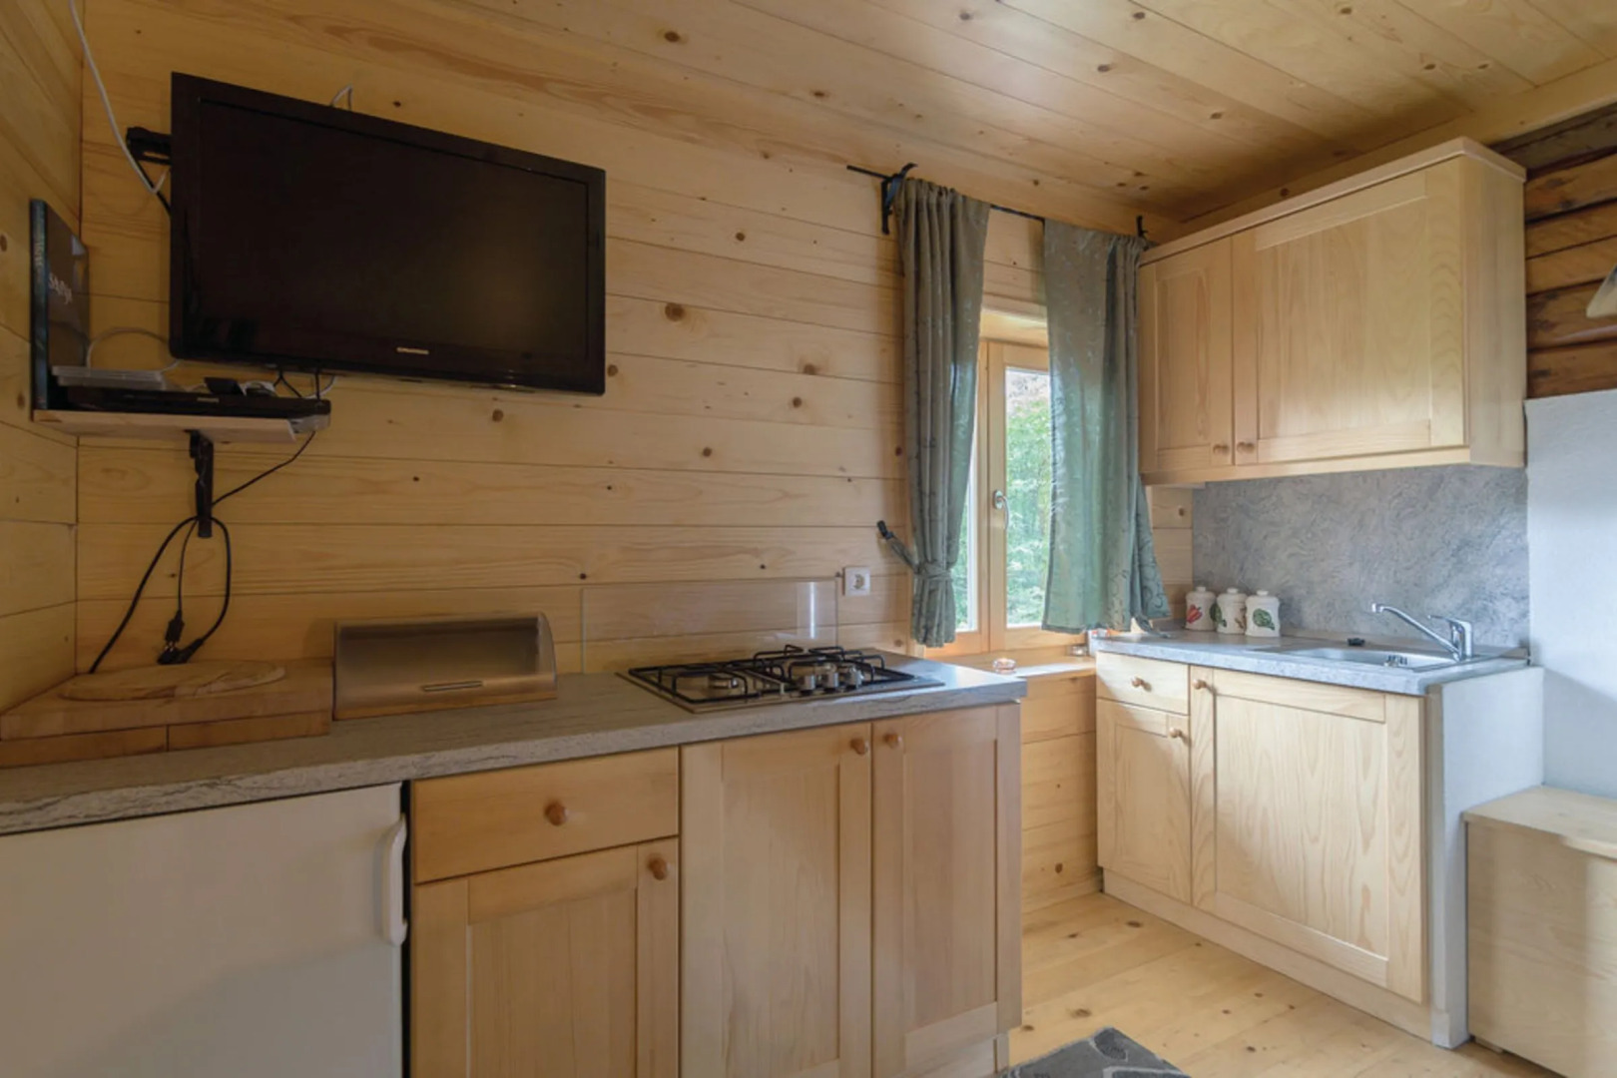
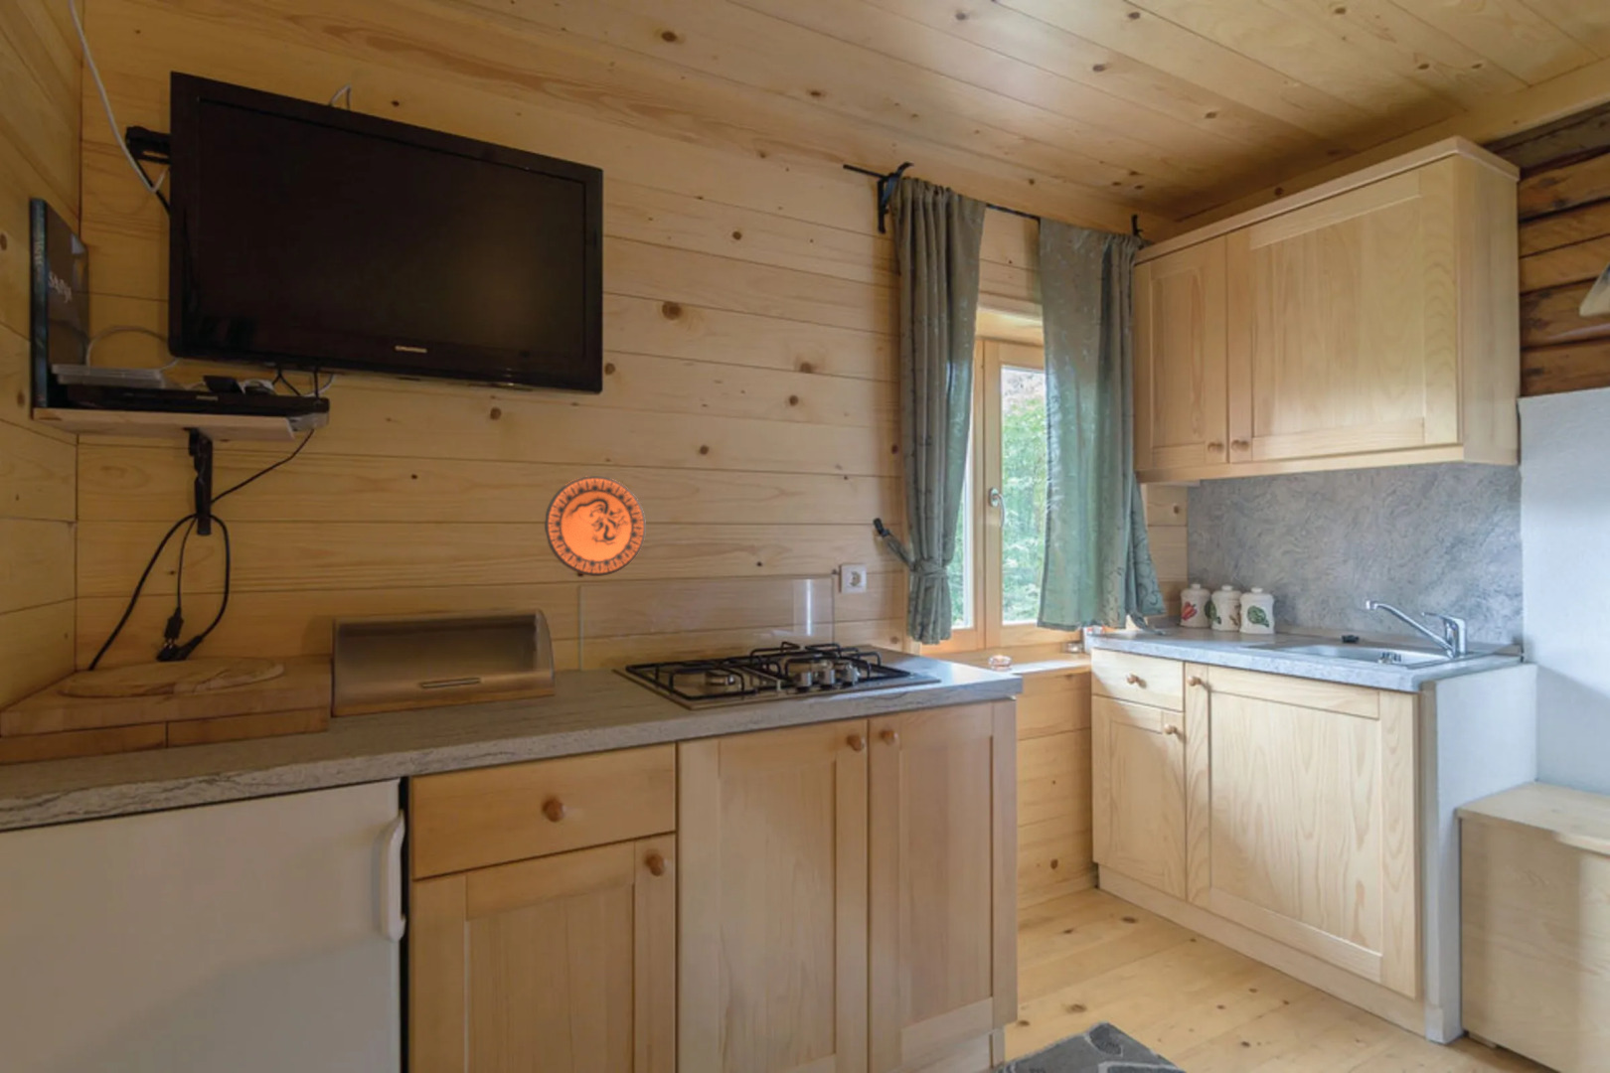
+ decorative plate (595, 526)
